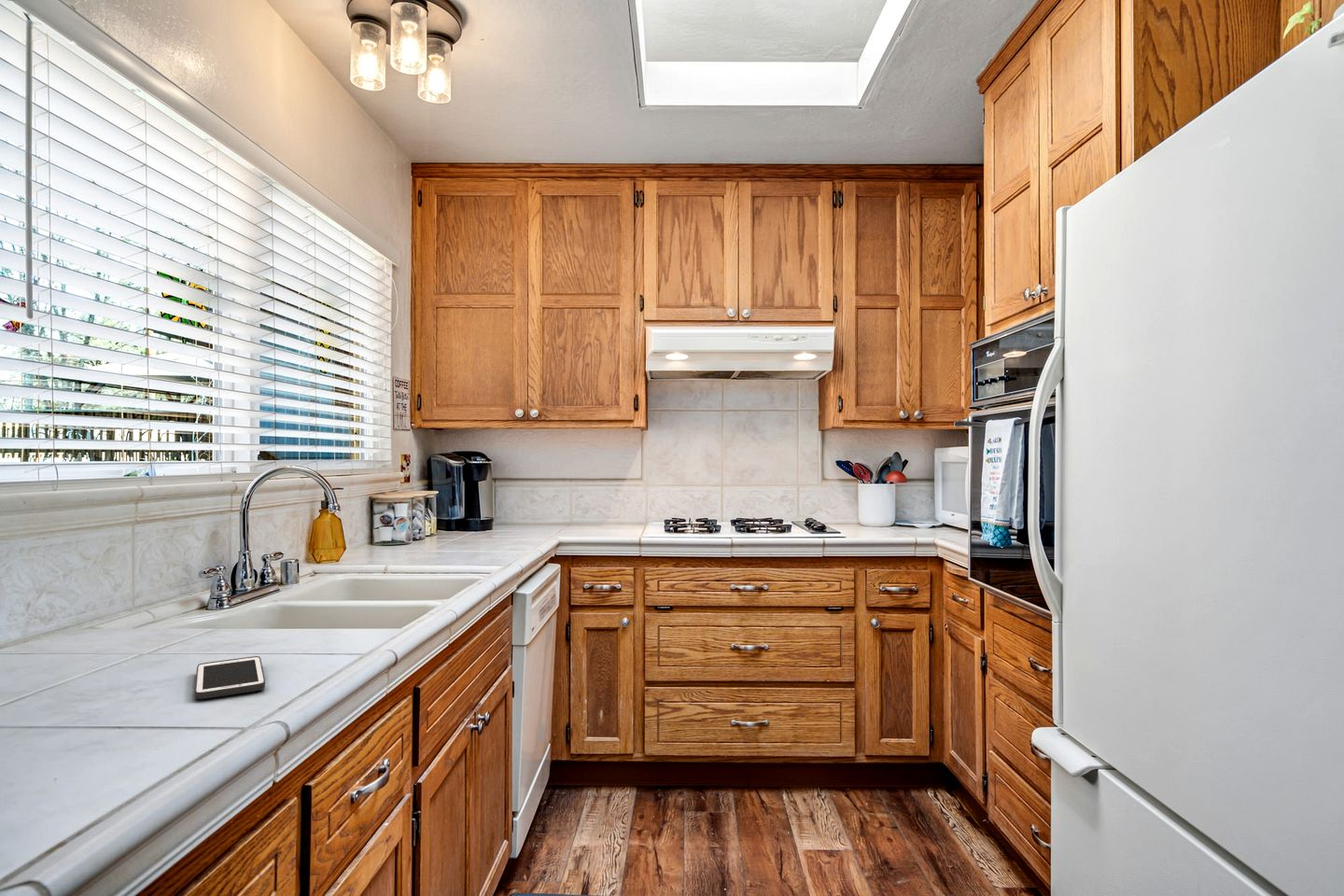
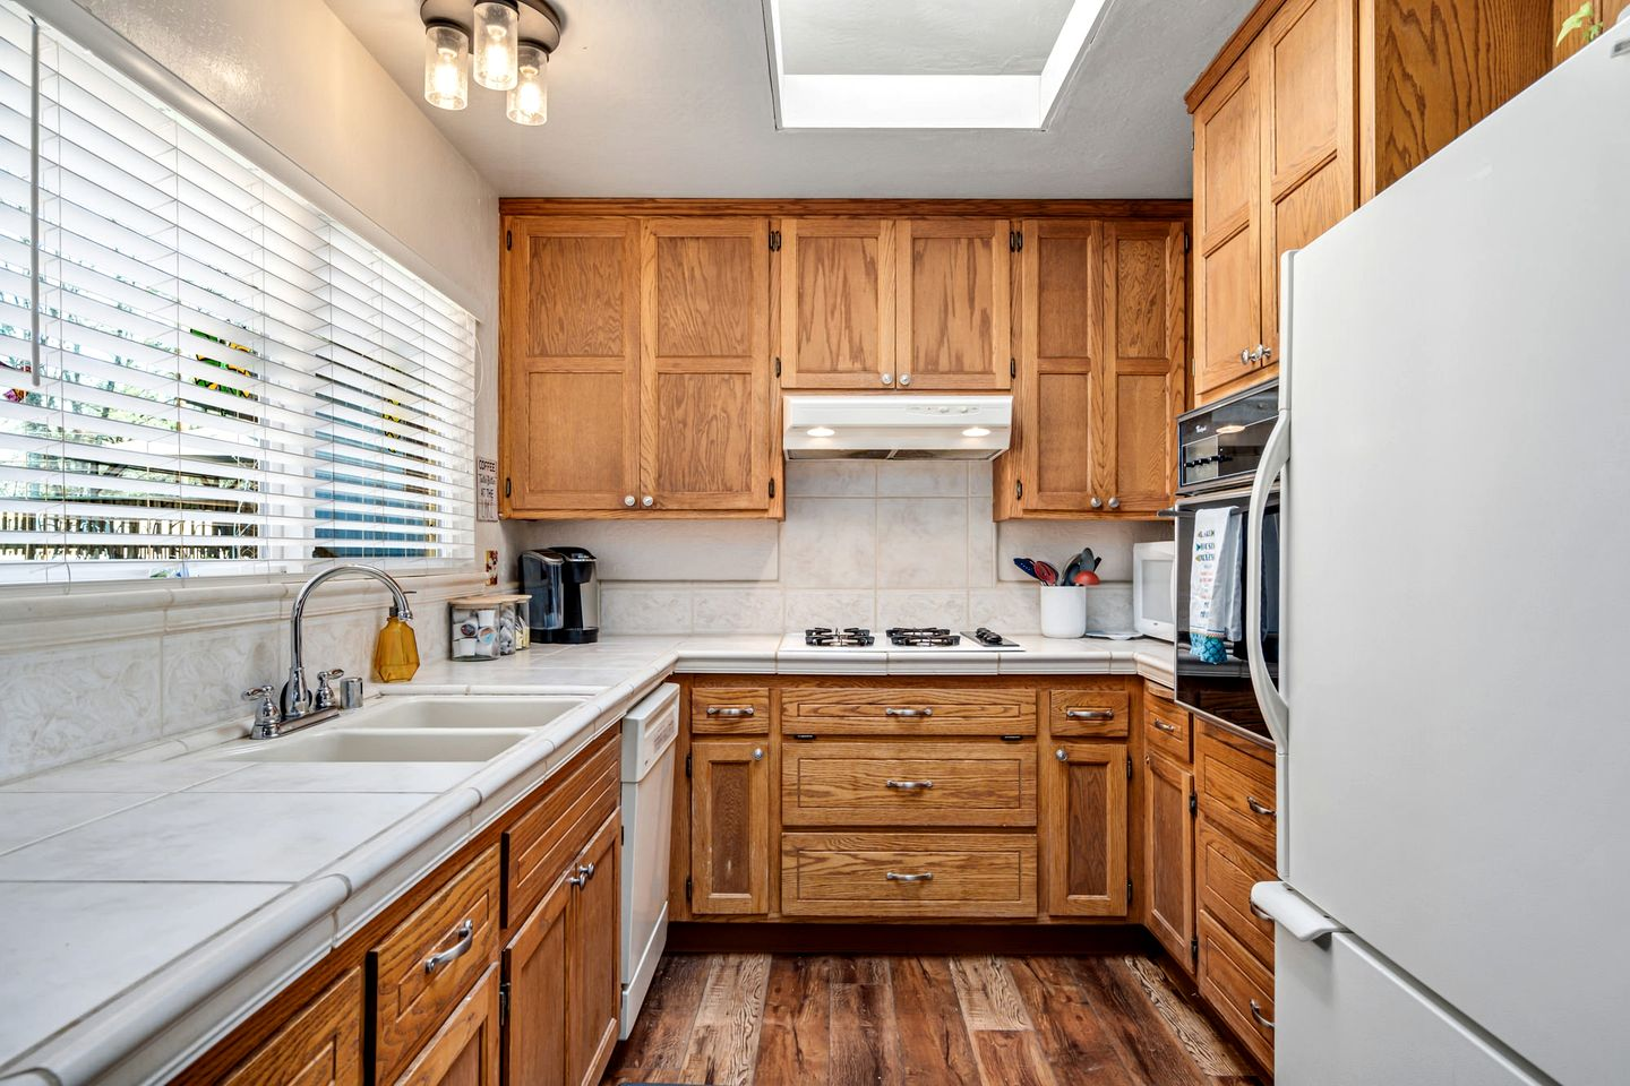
- cell phone (230, 676)
